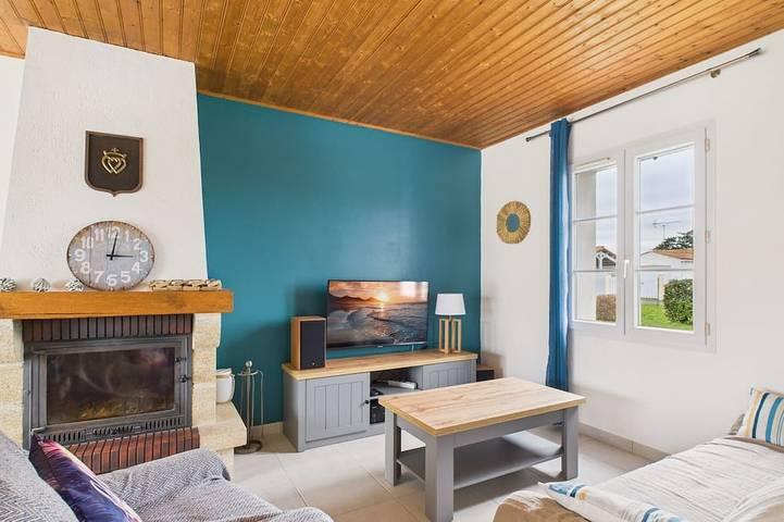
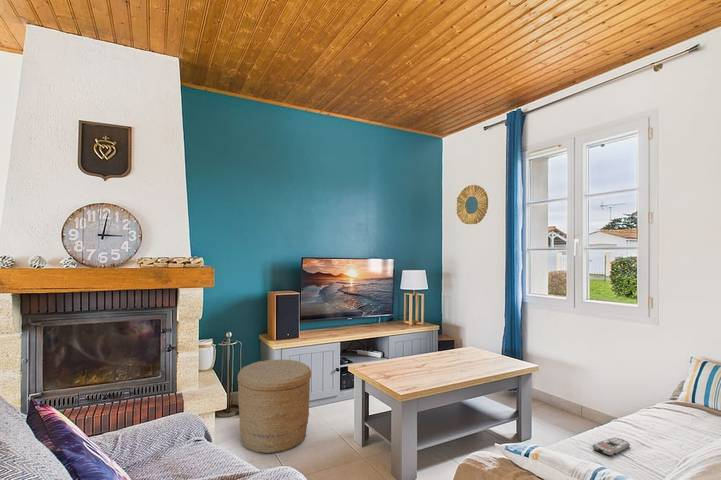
+ basket (274, 403)
+ remote control (612, 445)
